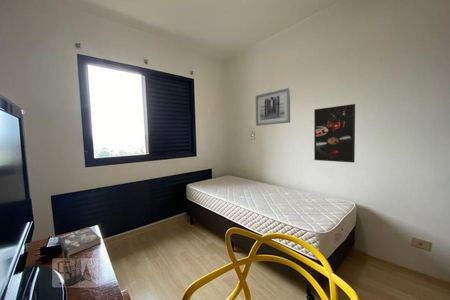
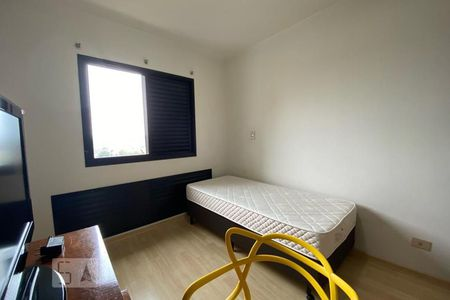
- pencil holder (72, 267)
- wall art (271, 108)
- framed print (333, 134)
- book (79, 239)
